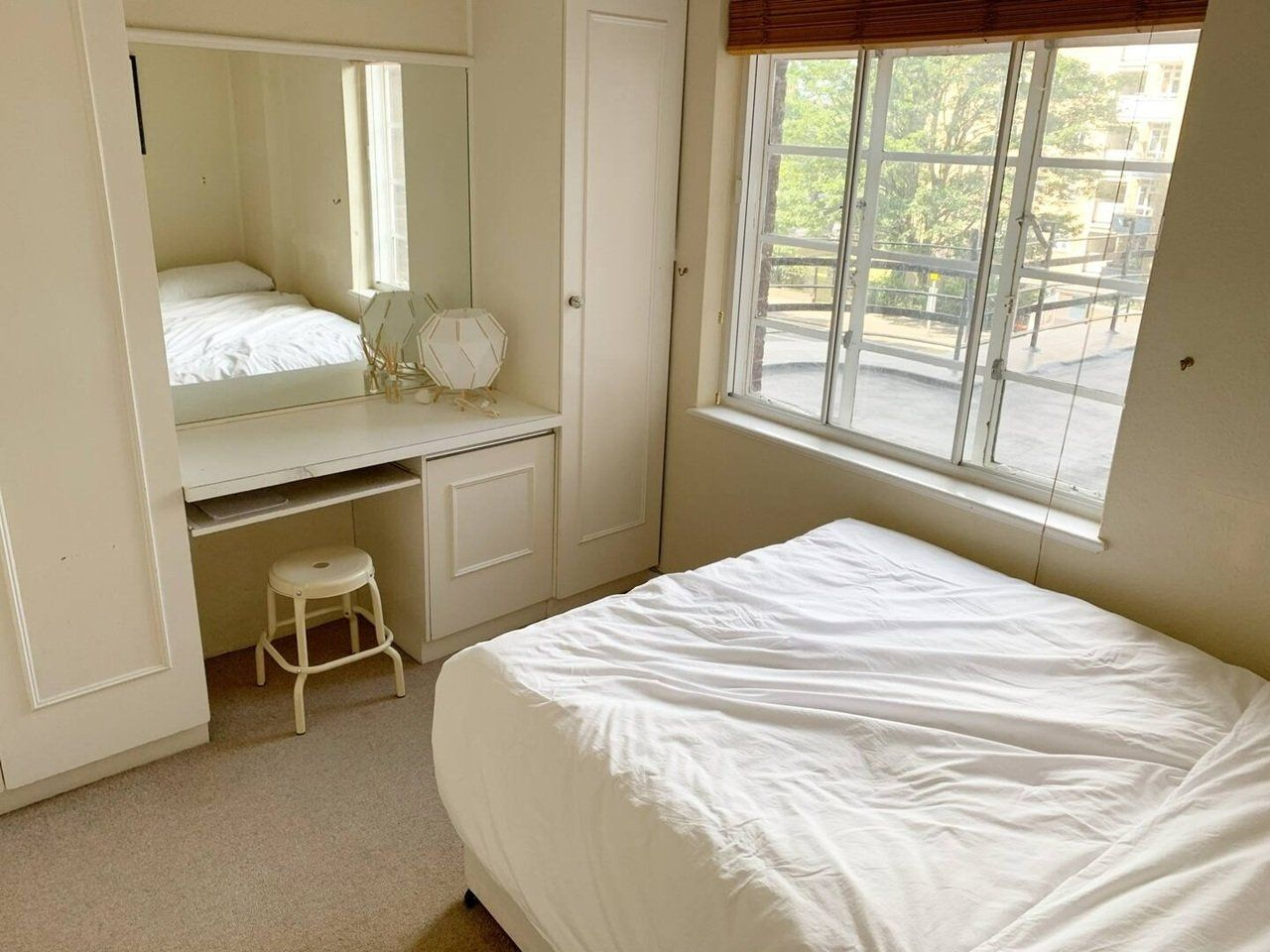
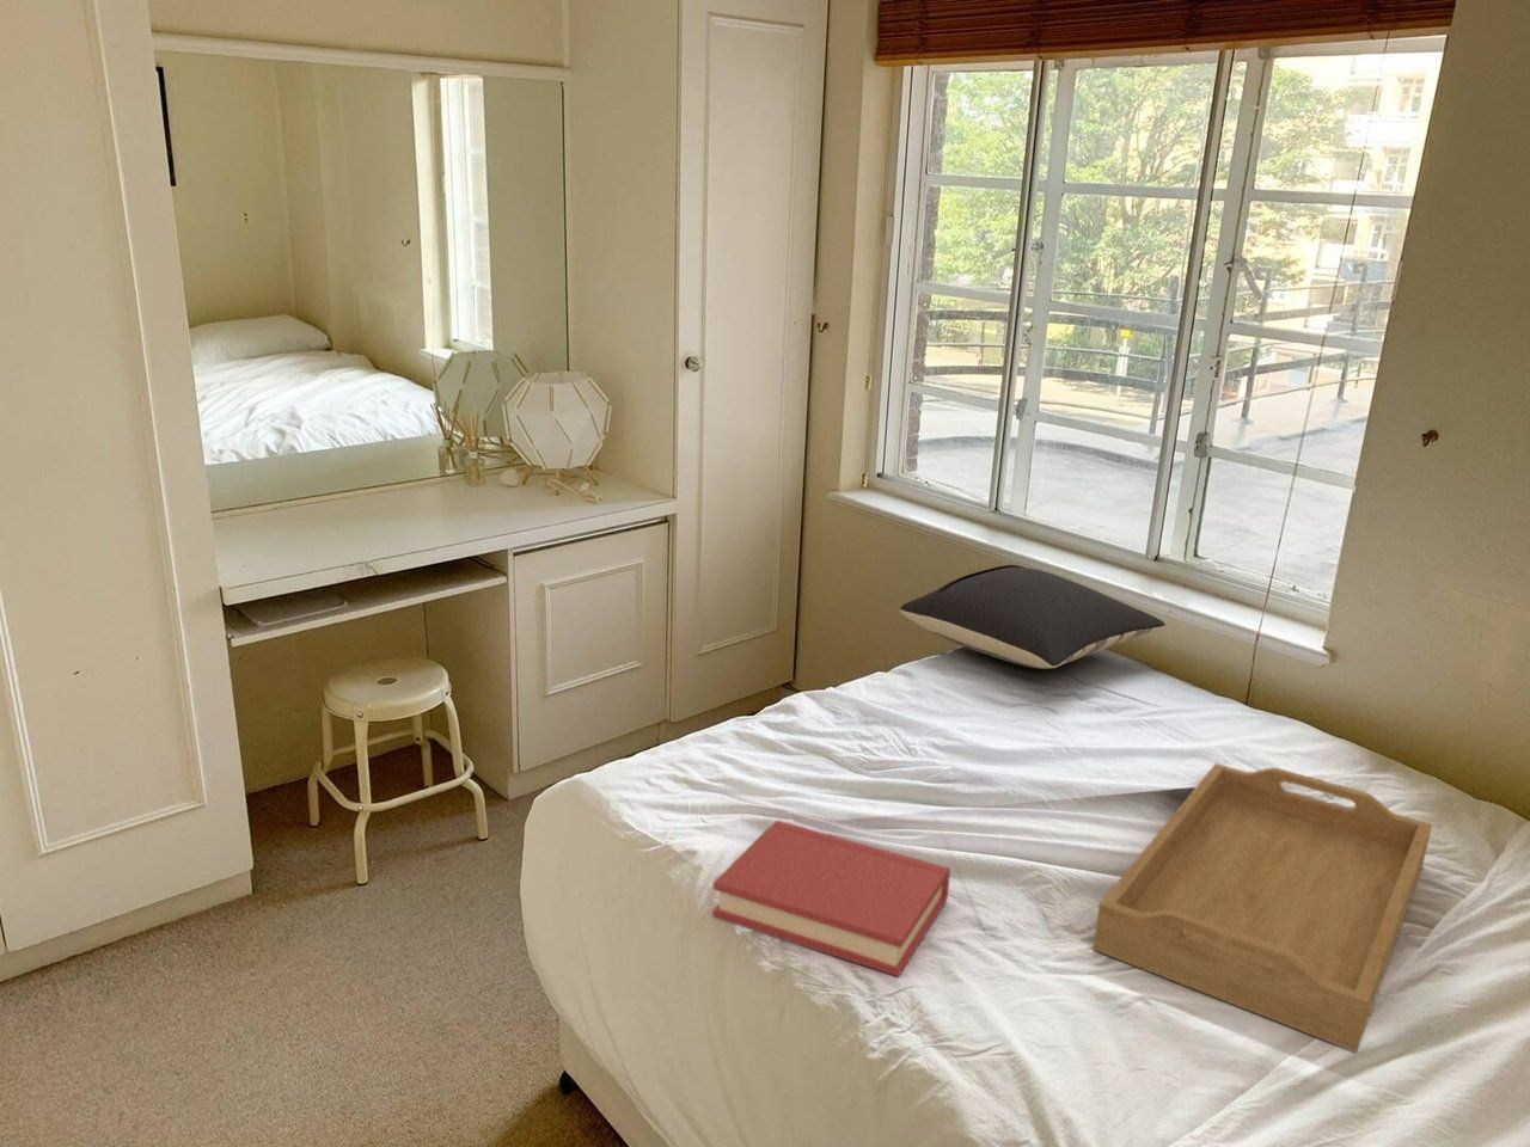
+ hardback book (834, 890)
+ serving tray (1275, 876)
+ pillow (1031, 617)
